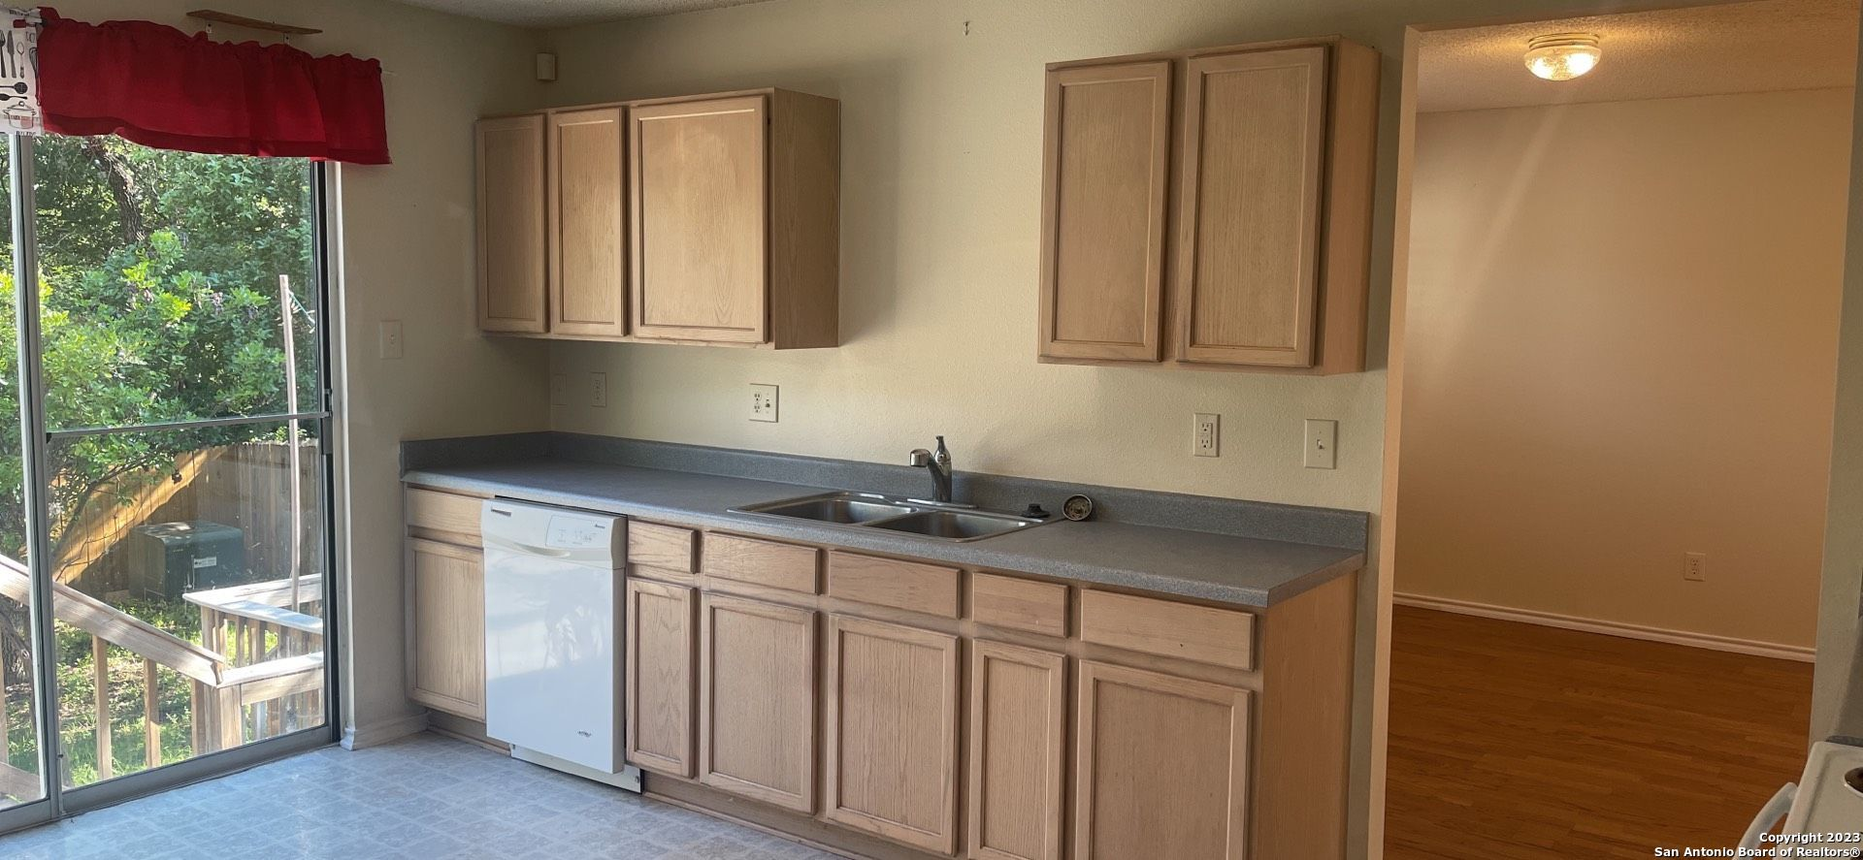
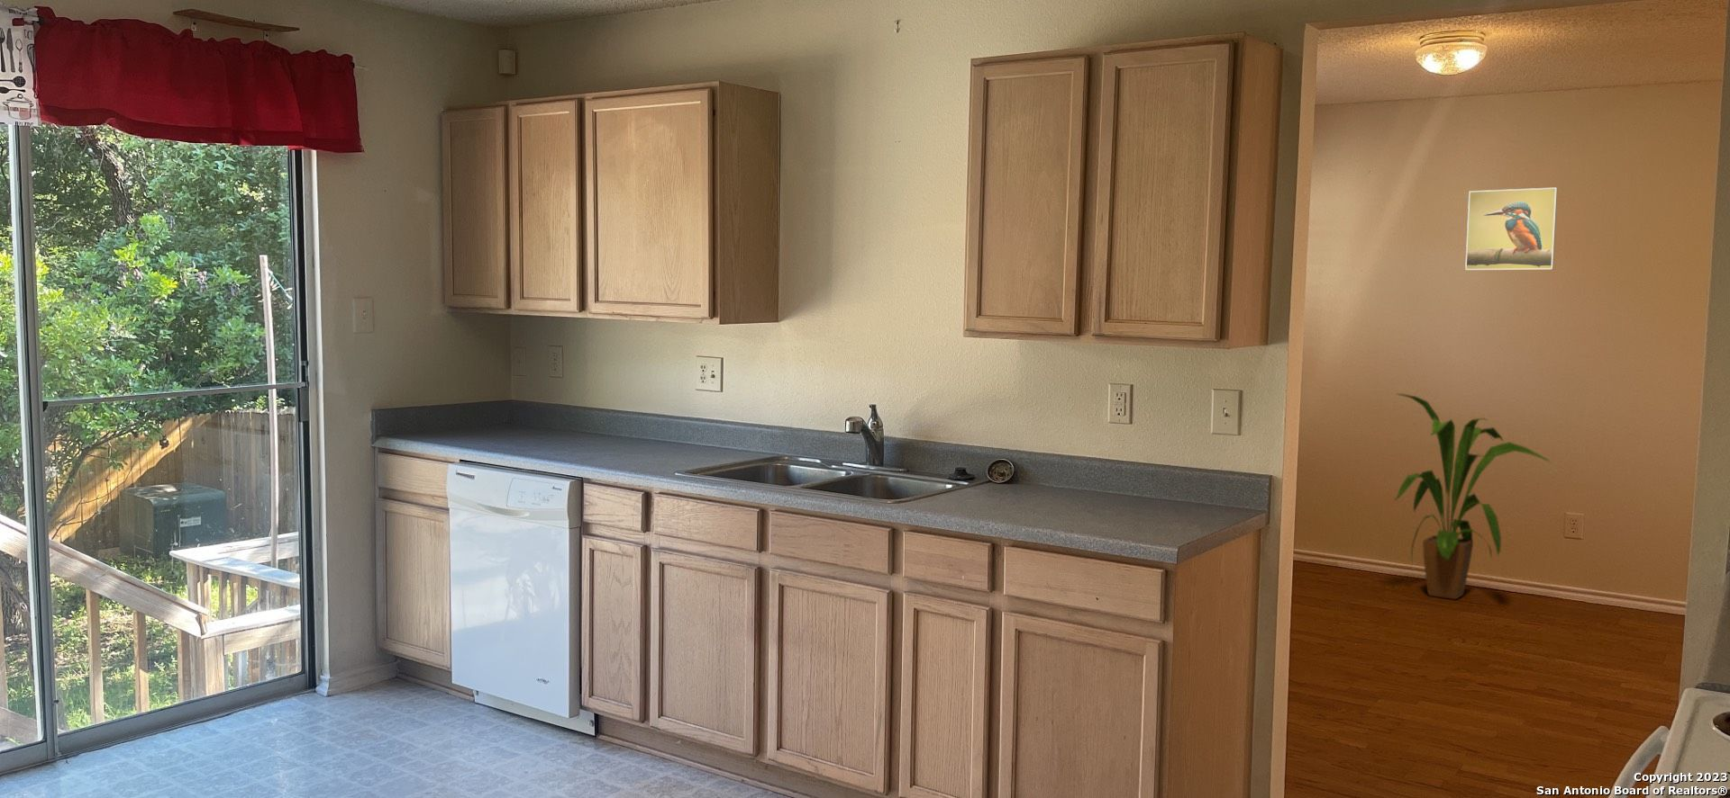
+ house plant (1467, 497)
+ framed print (1510, 229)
